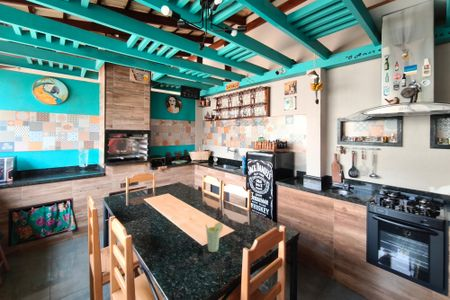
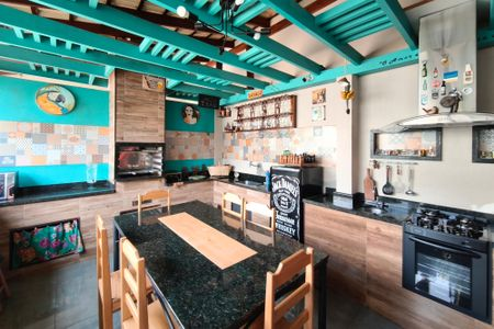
- cup (214, 235)
